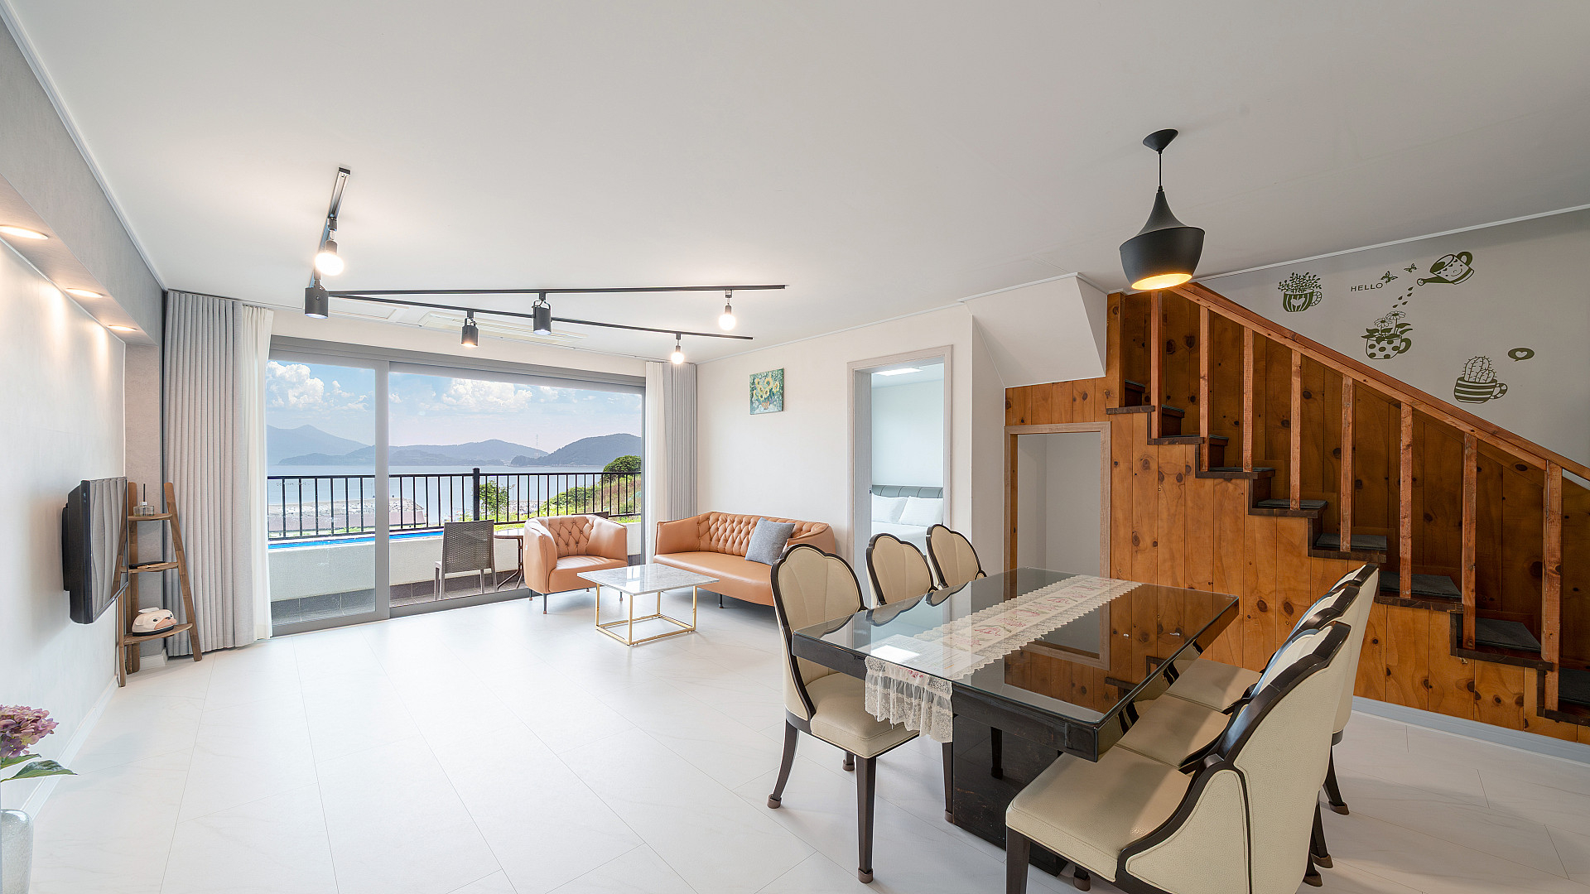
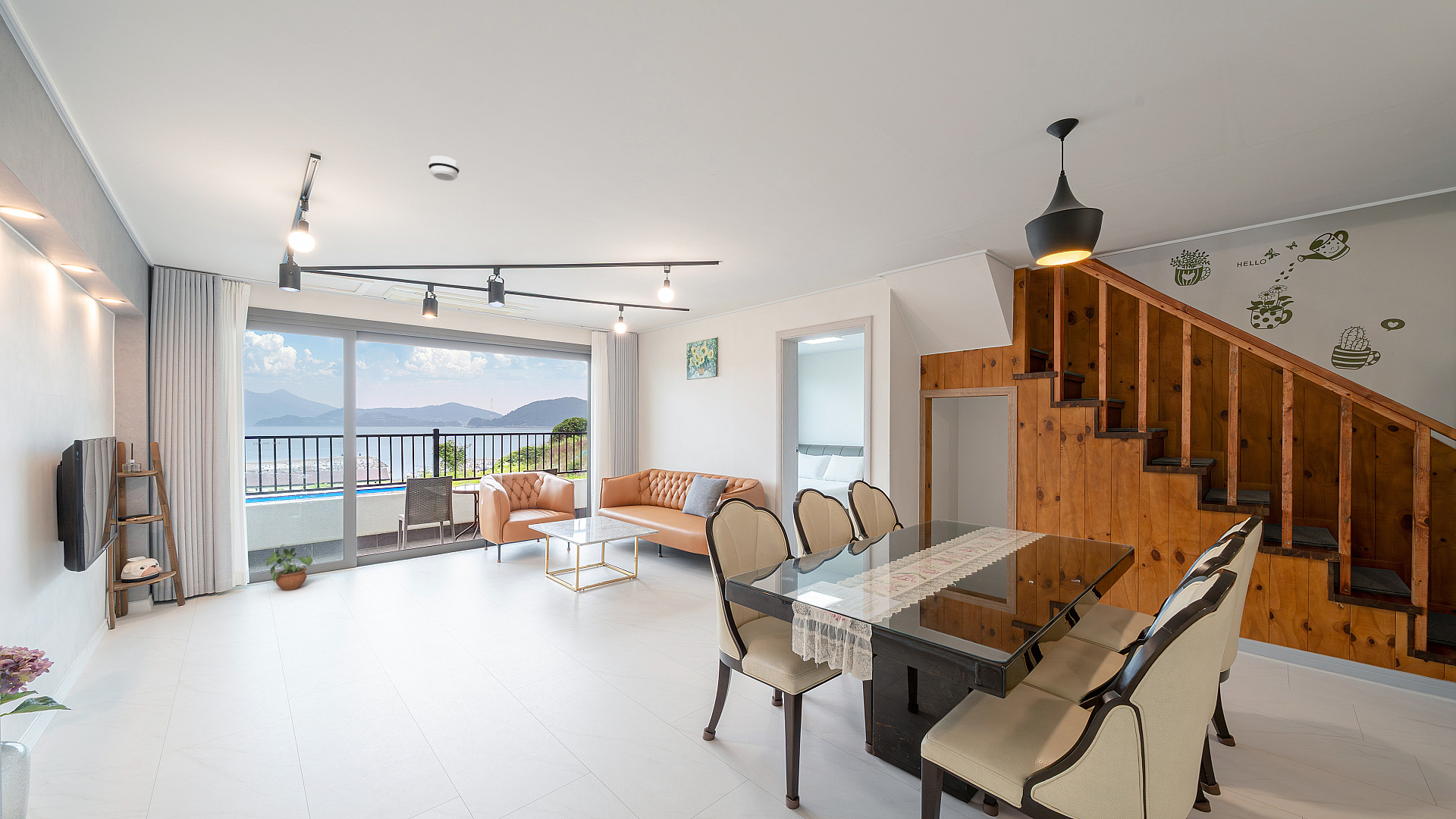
+ smoke detector (444, 168)
+ potted plant (287, 566)
